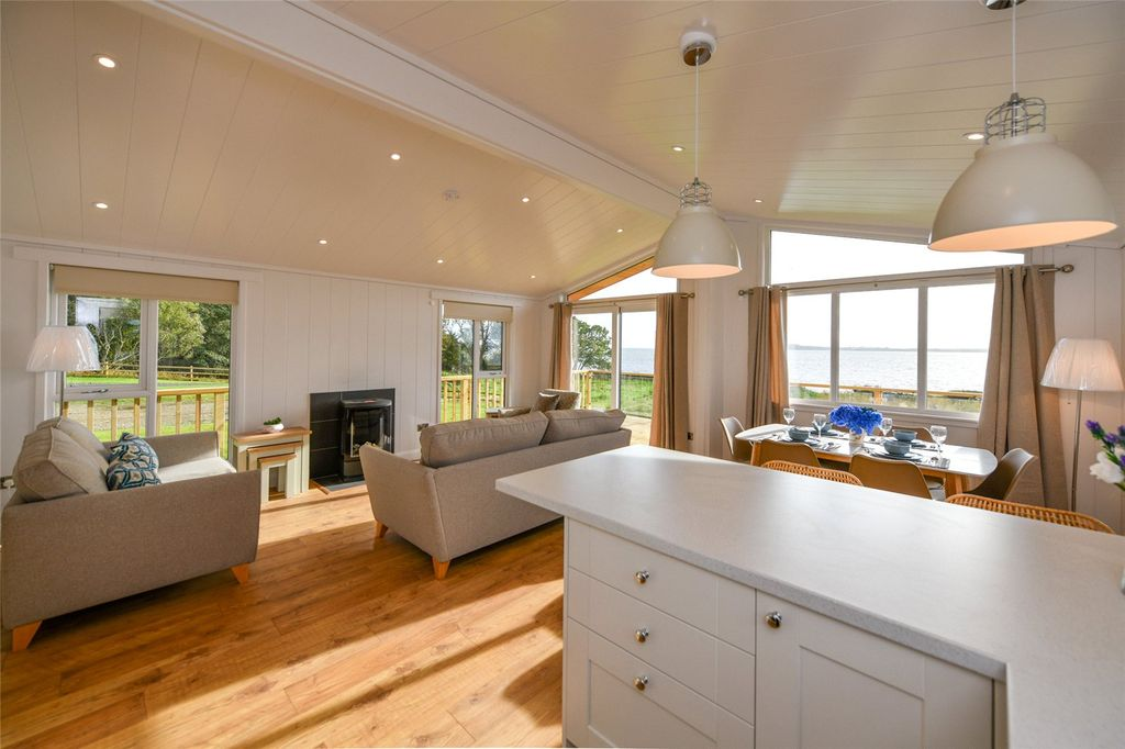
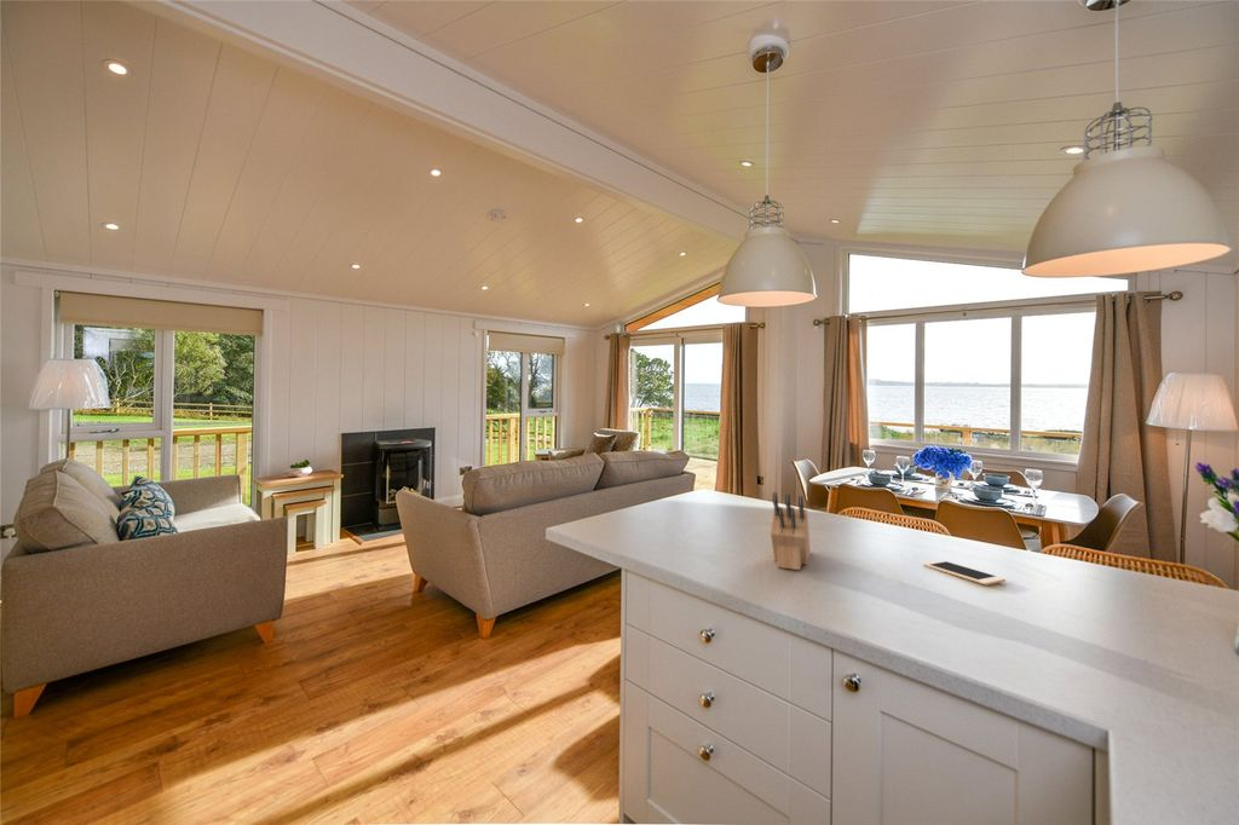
+ cell phone (962, 571)
+ knife block (790, 525)
